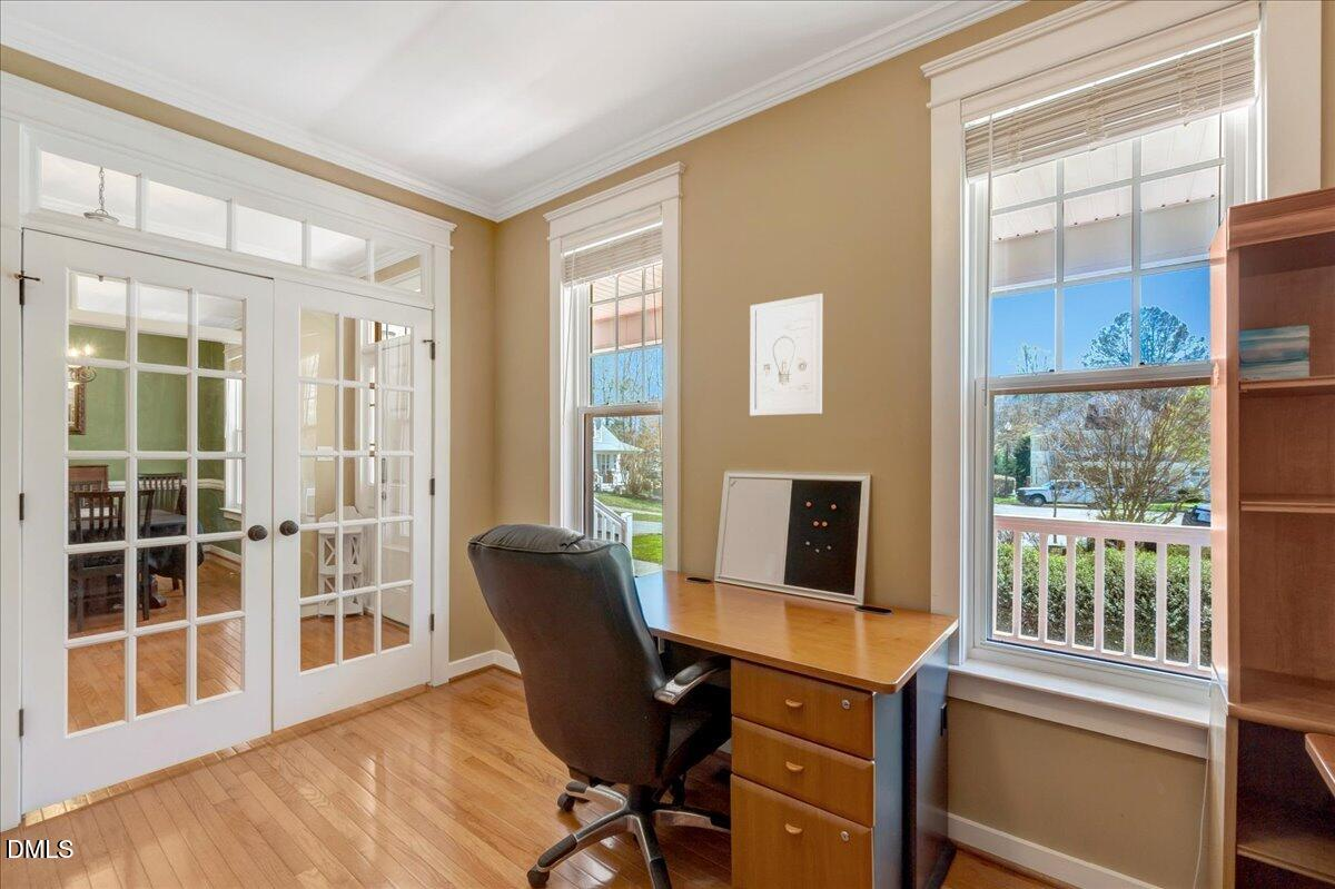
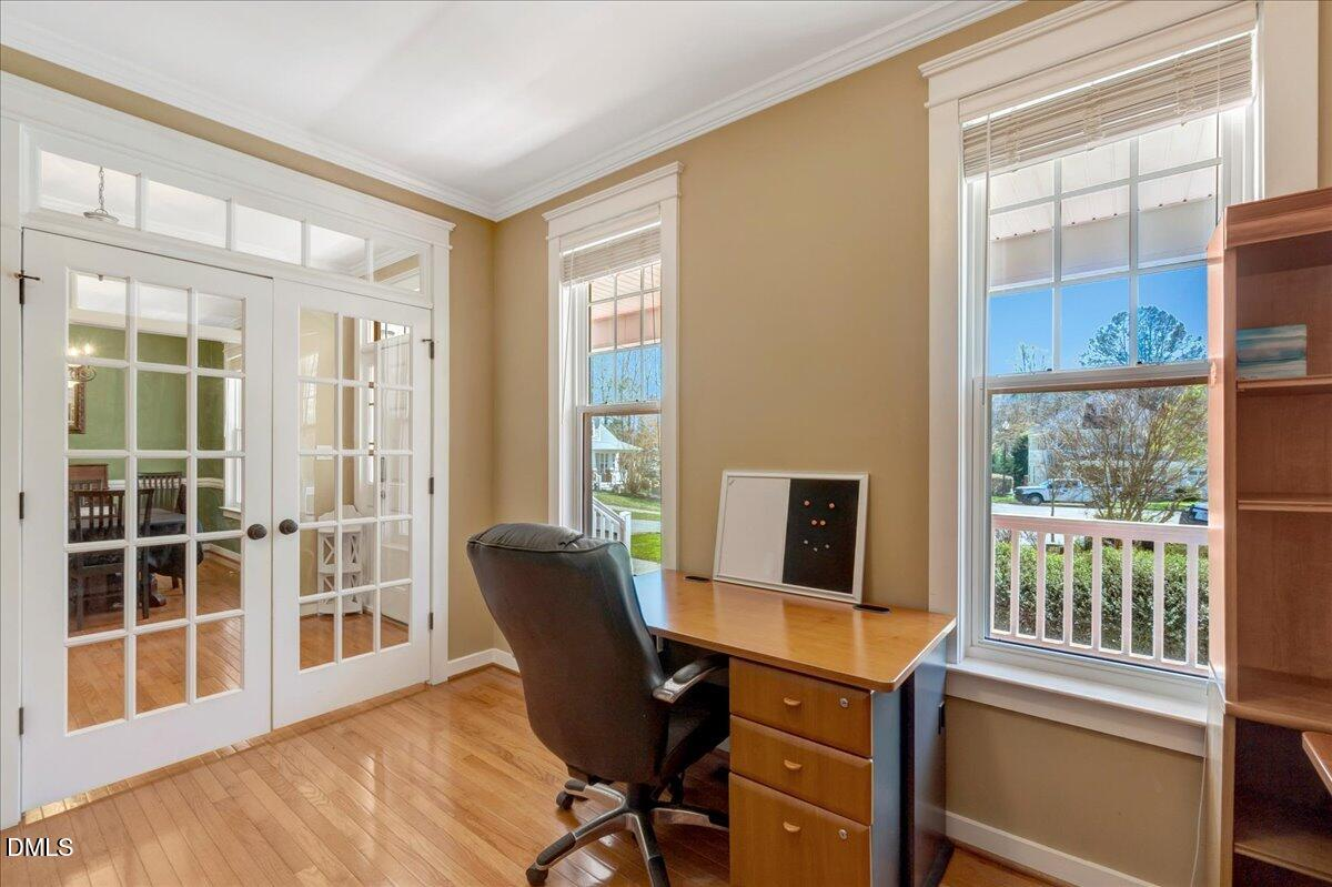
- wall art (784, 357)
